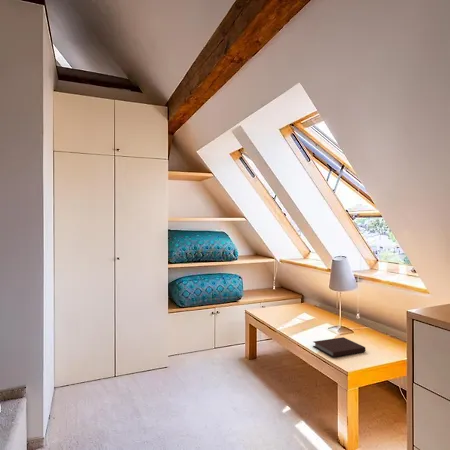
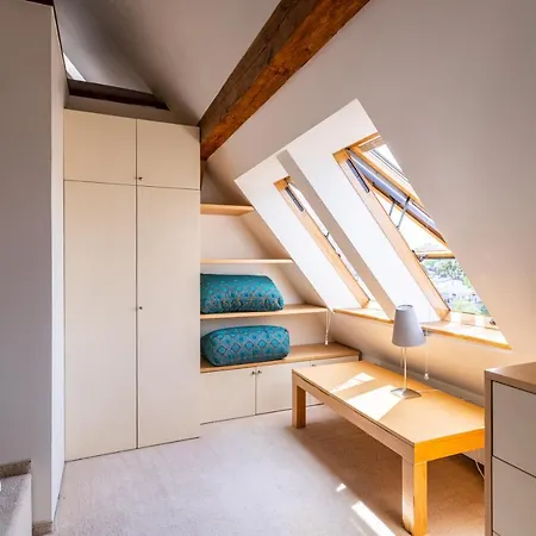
- notebook (338, 346)
